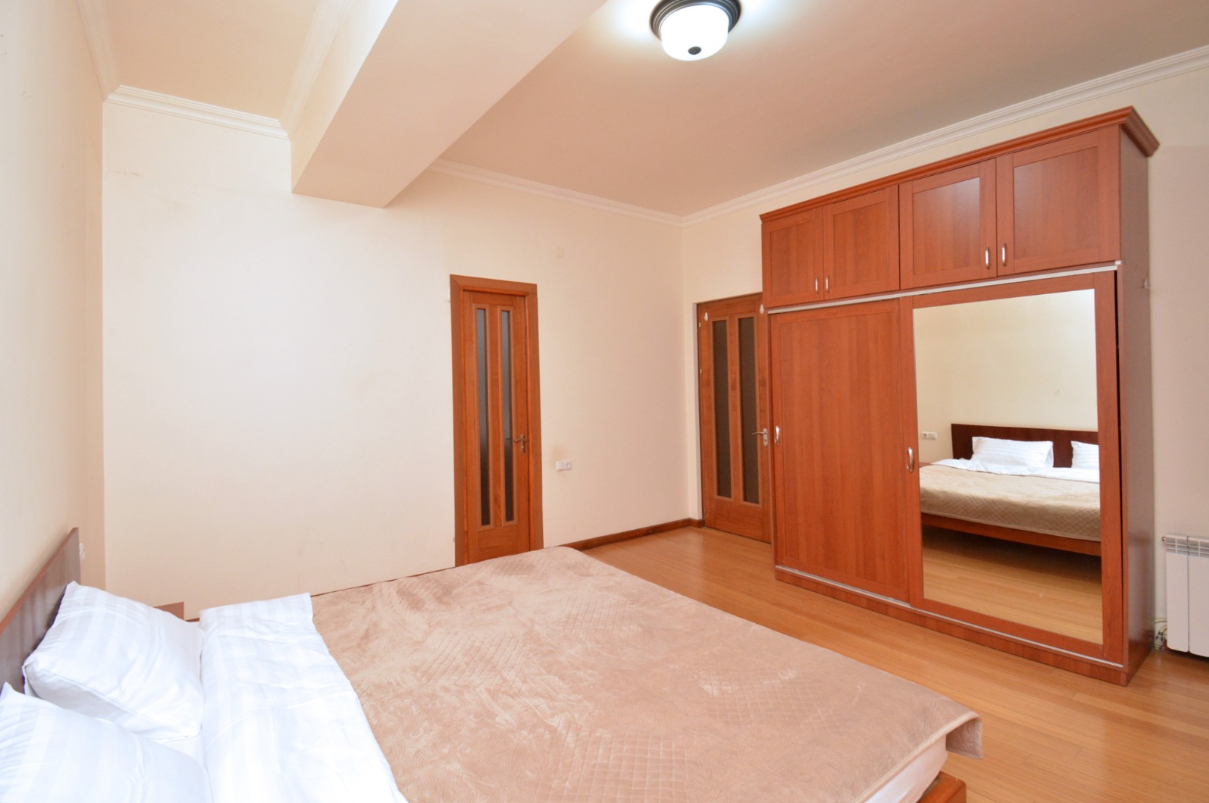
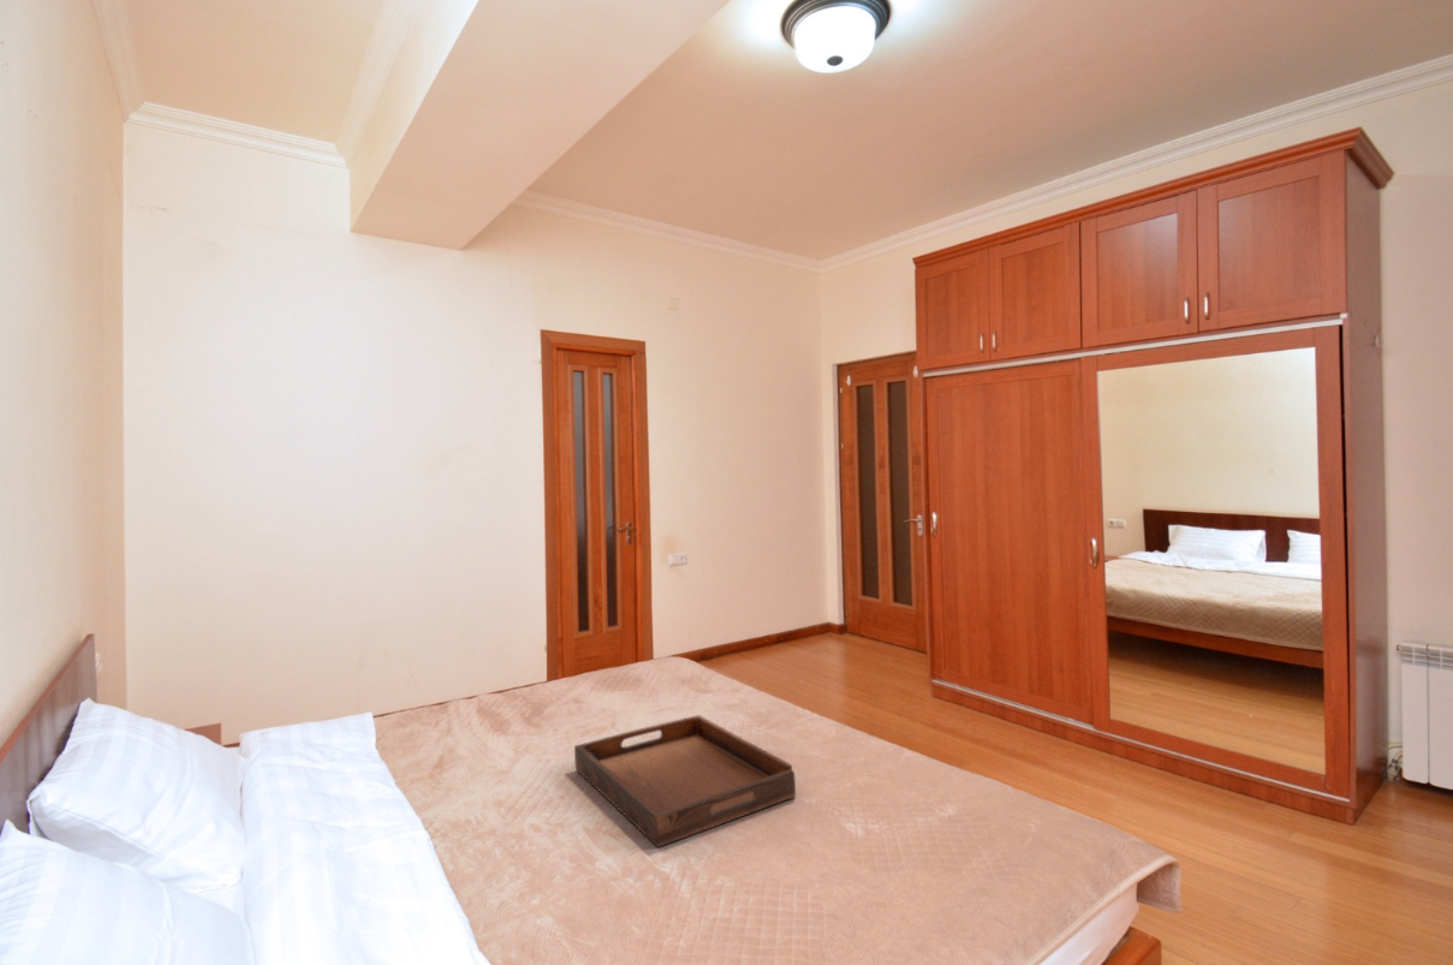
+ serving tray (681, 769)
